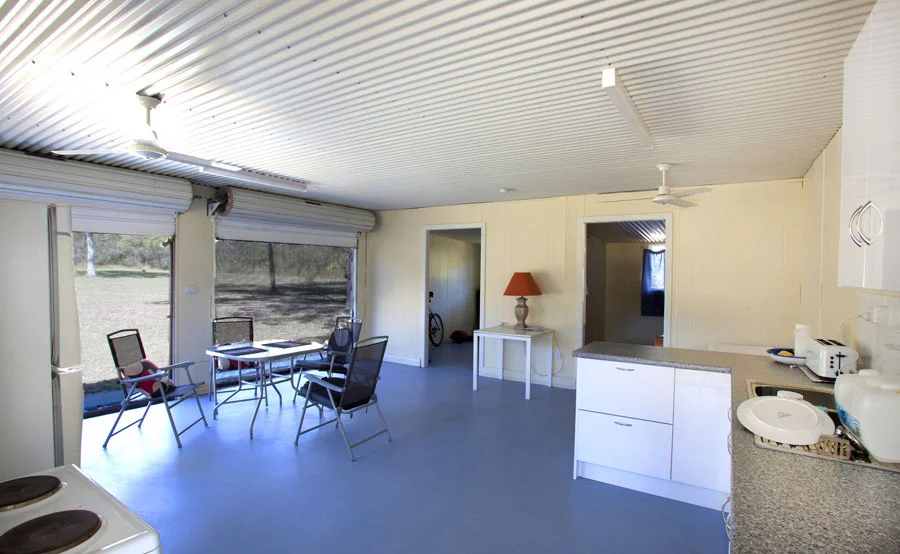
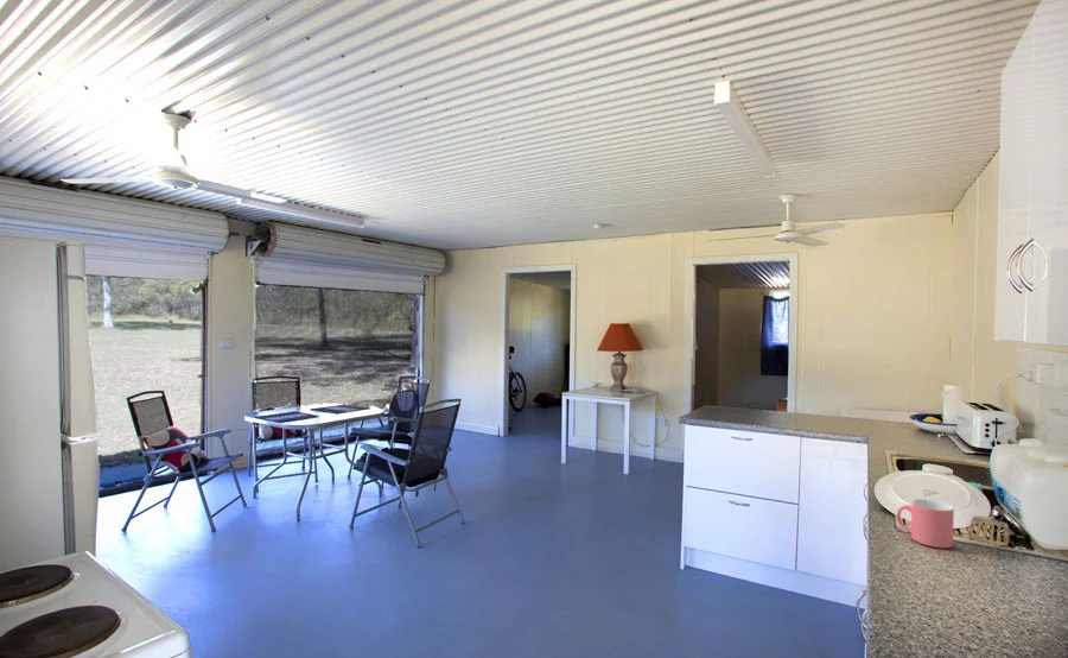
+ mug (923, 521)
